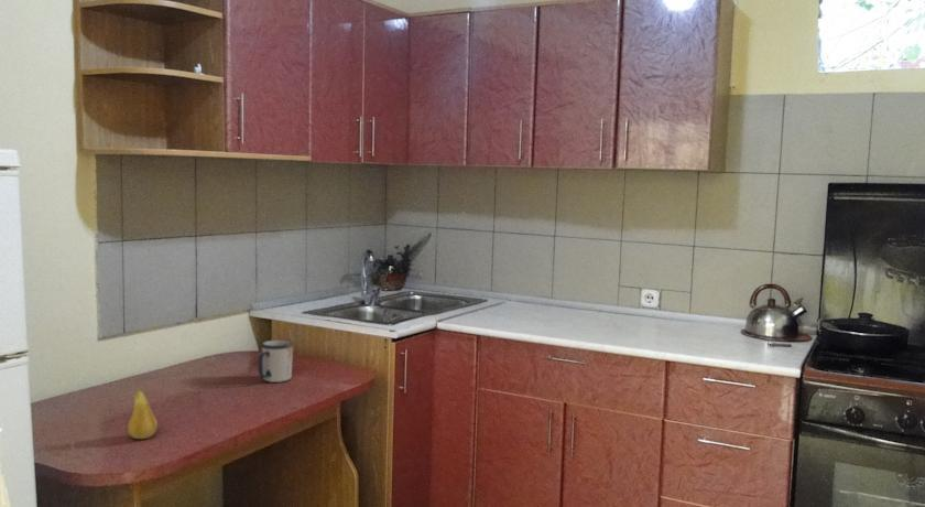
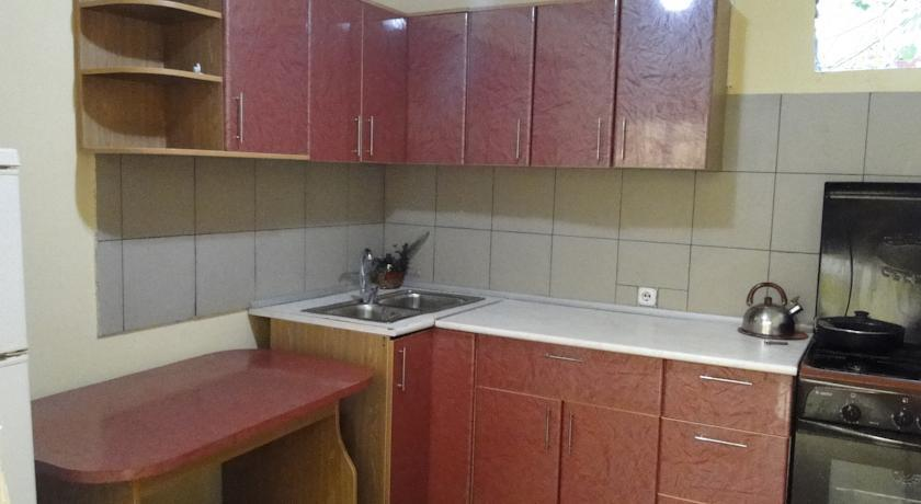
- mug (274, 360)
- fruit (142, 414)
